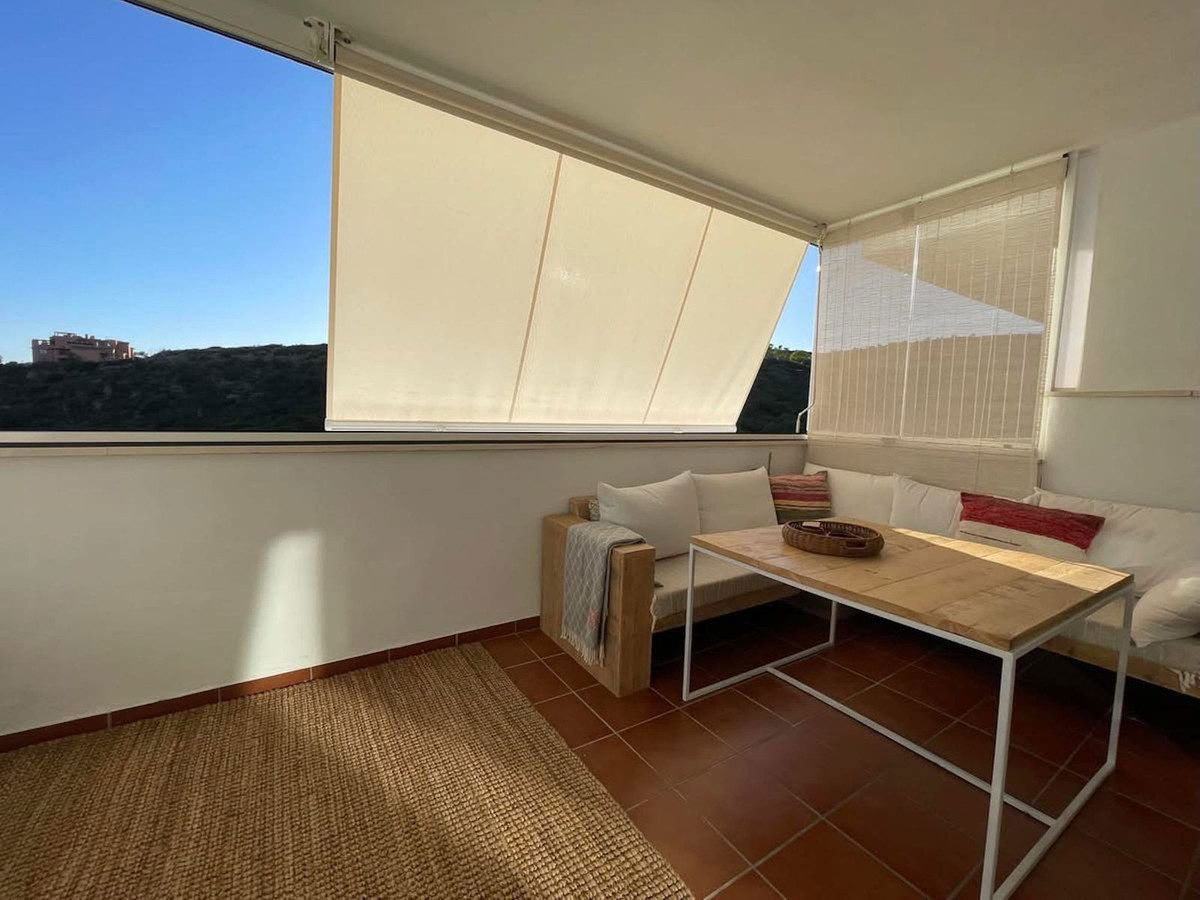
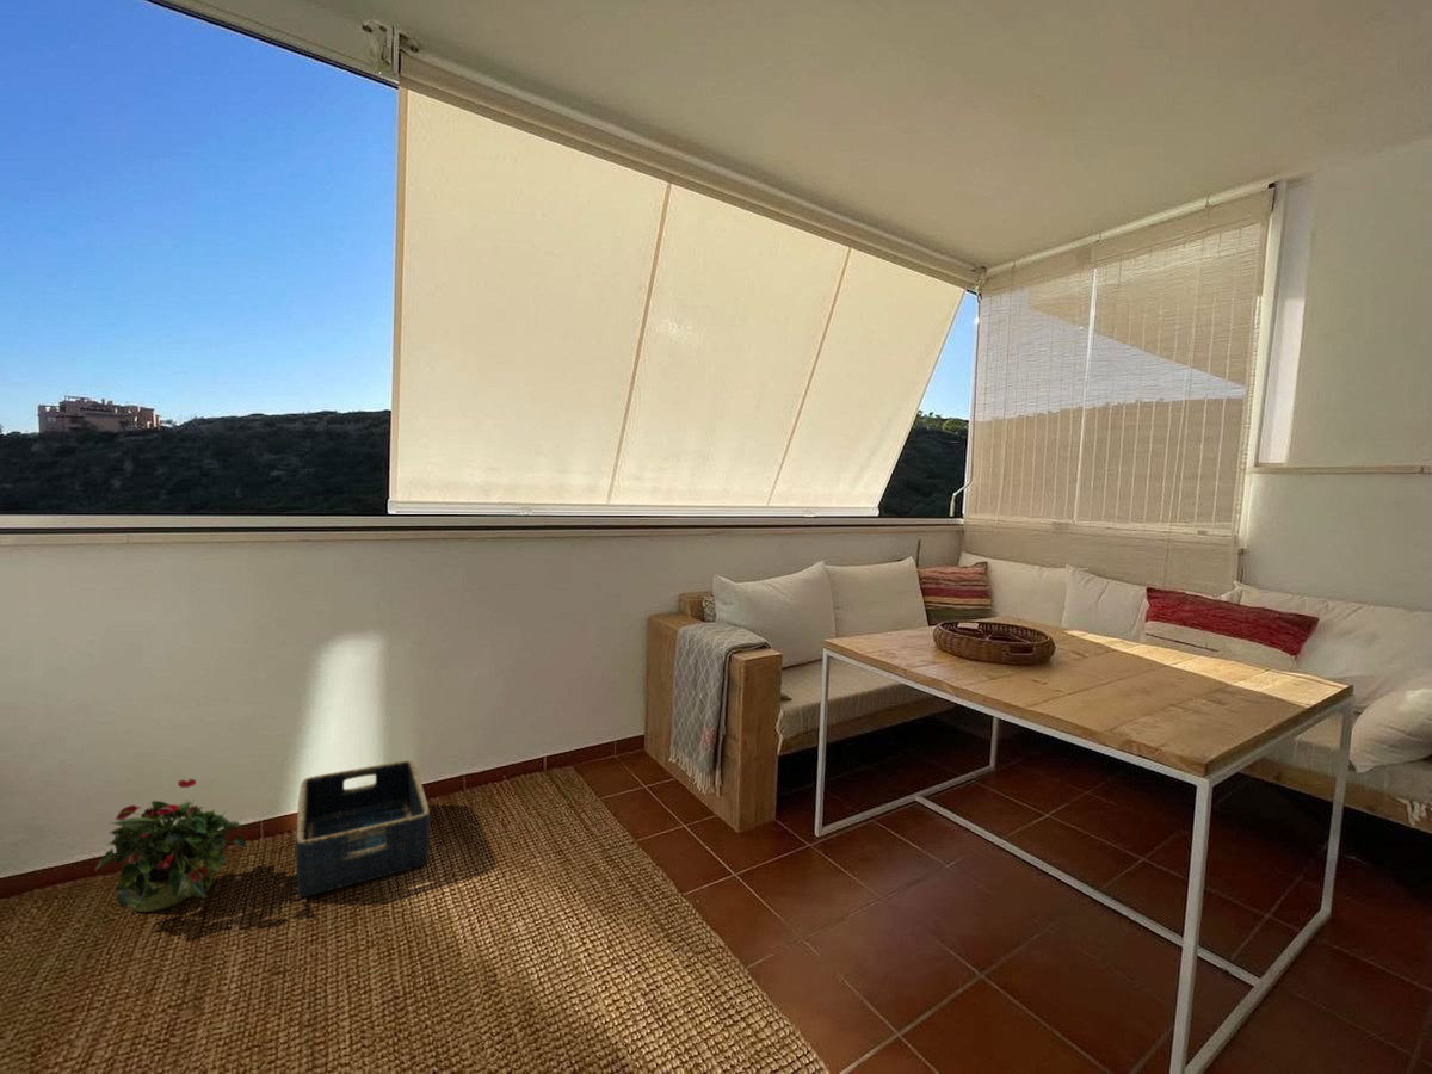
+ potted plant (178, 842)
+ basket (363, 820)
